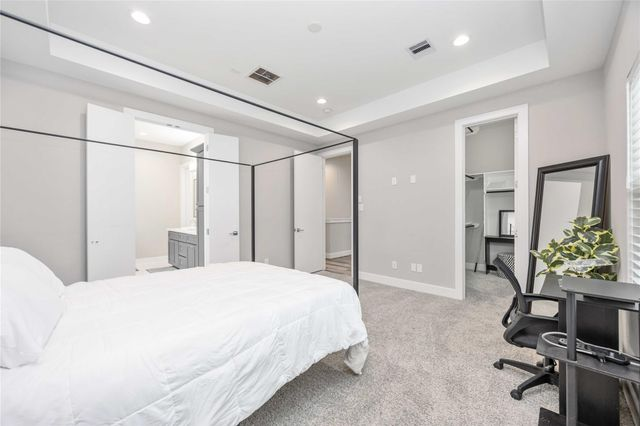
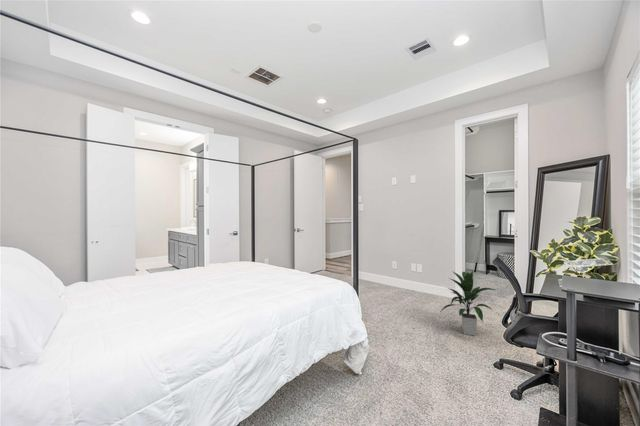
+ indoor plant (466, 299)
